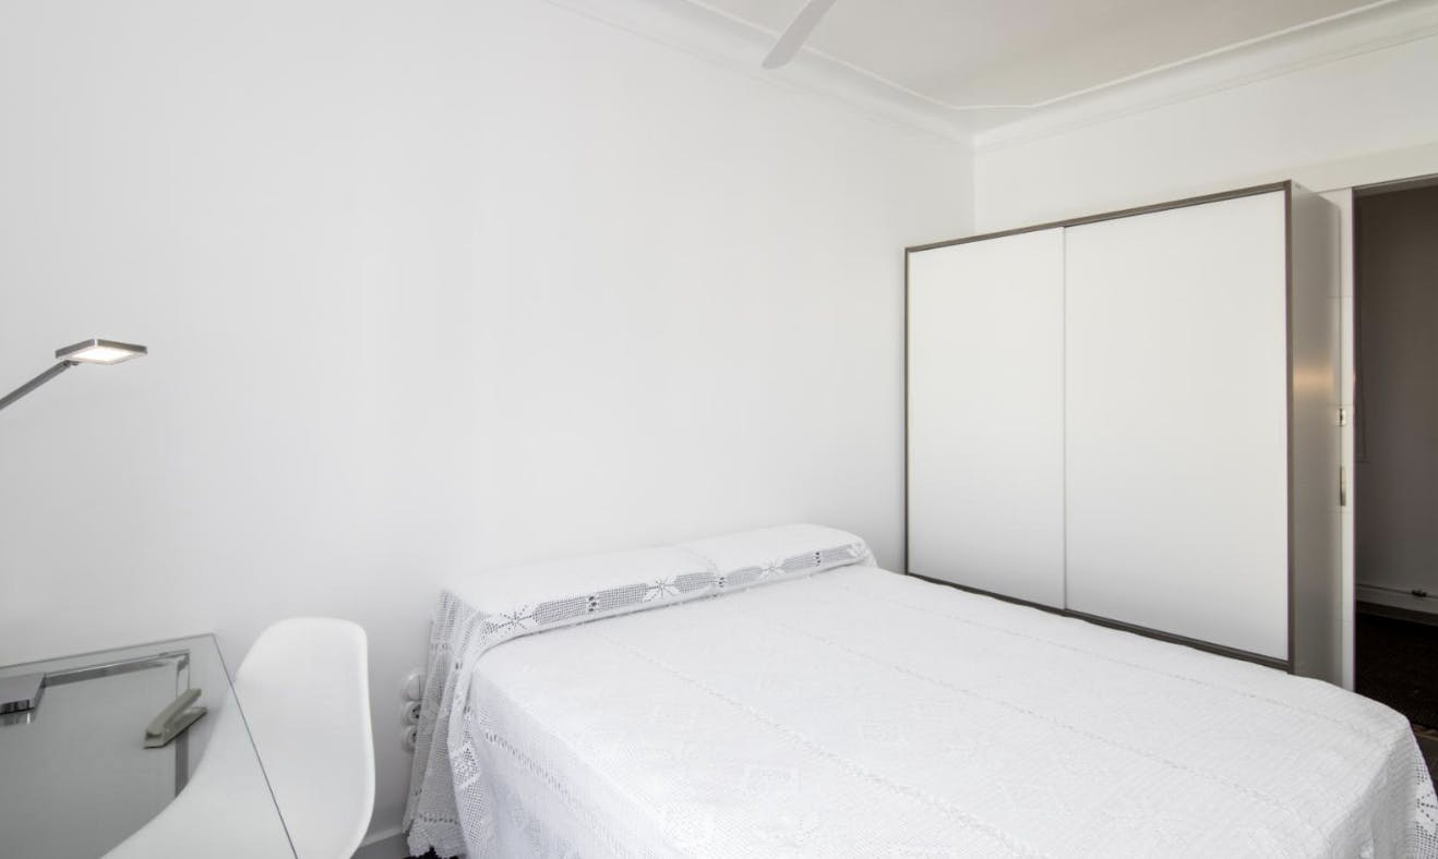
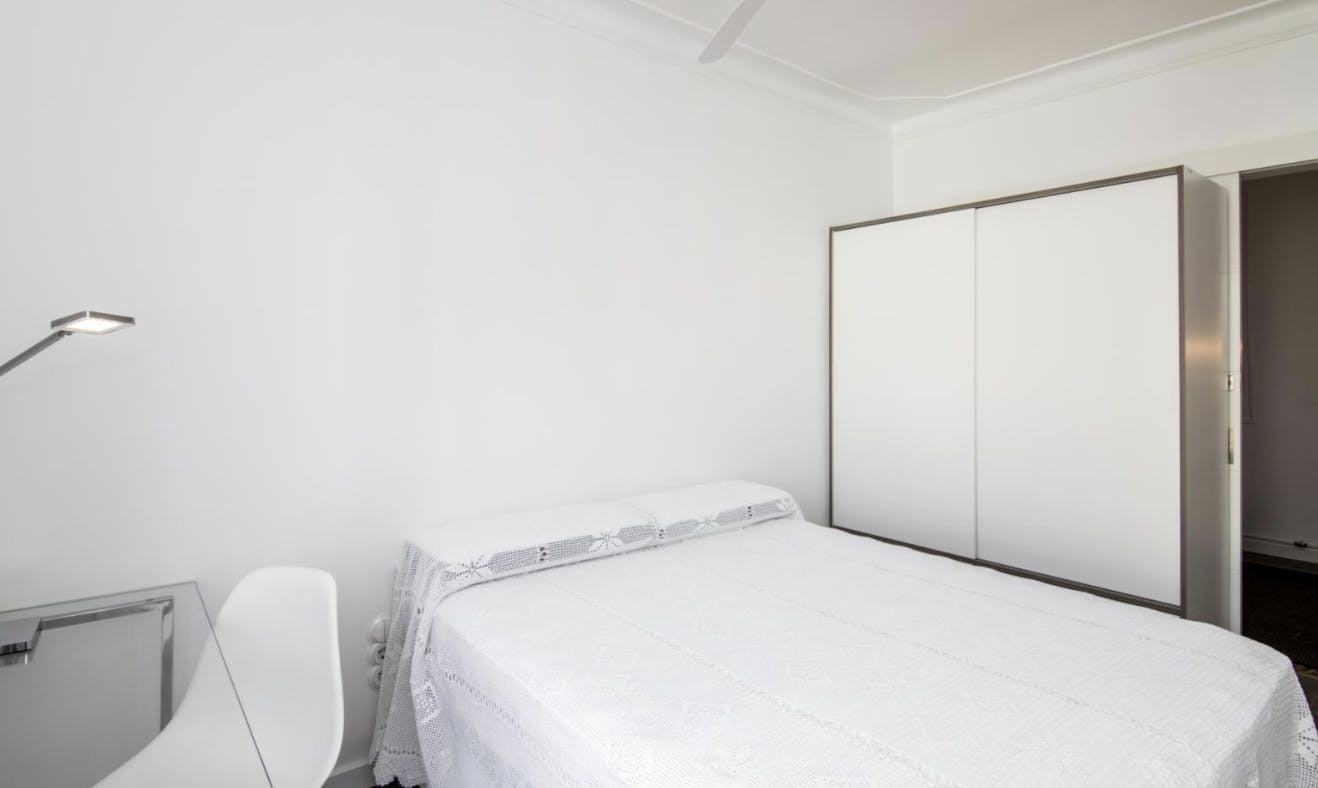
- stapler (177, 714)
